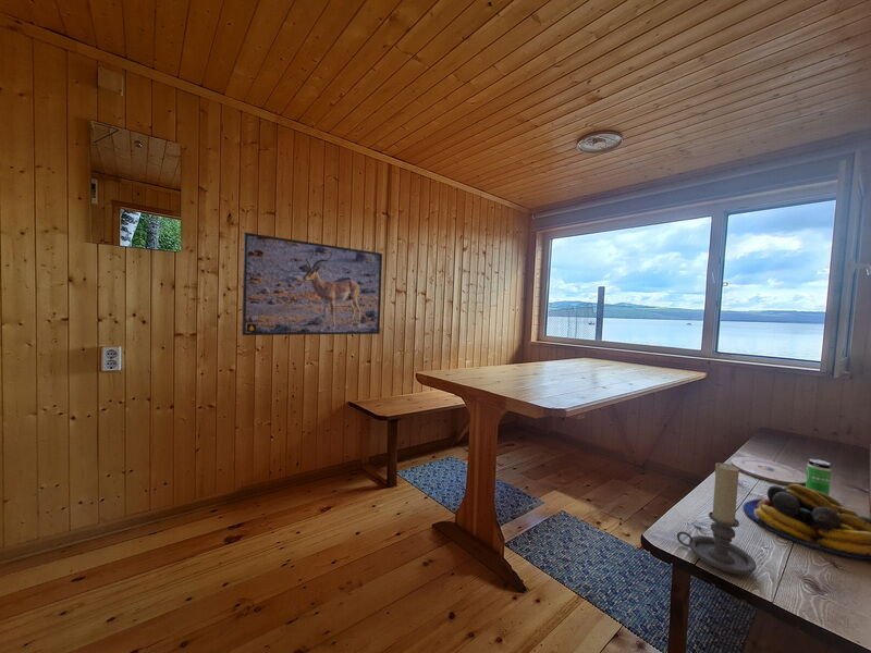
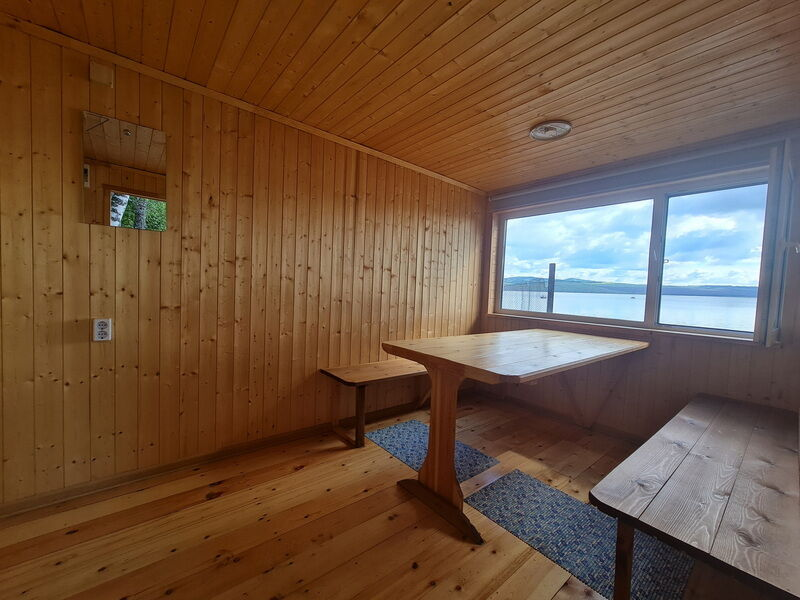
- plate (768, 470)
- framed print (320, 289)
- beverage can (818, 481)
- fruit bowl (811, 509)
- candle holder (716, 509)
